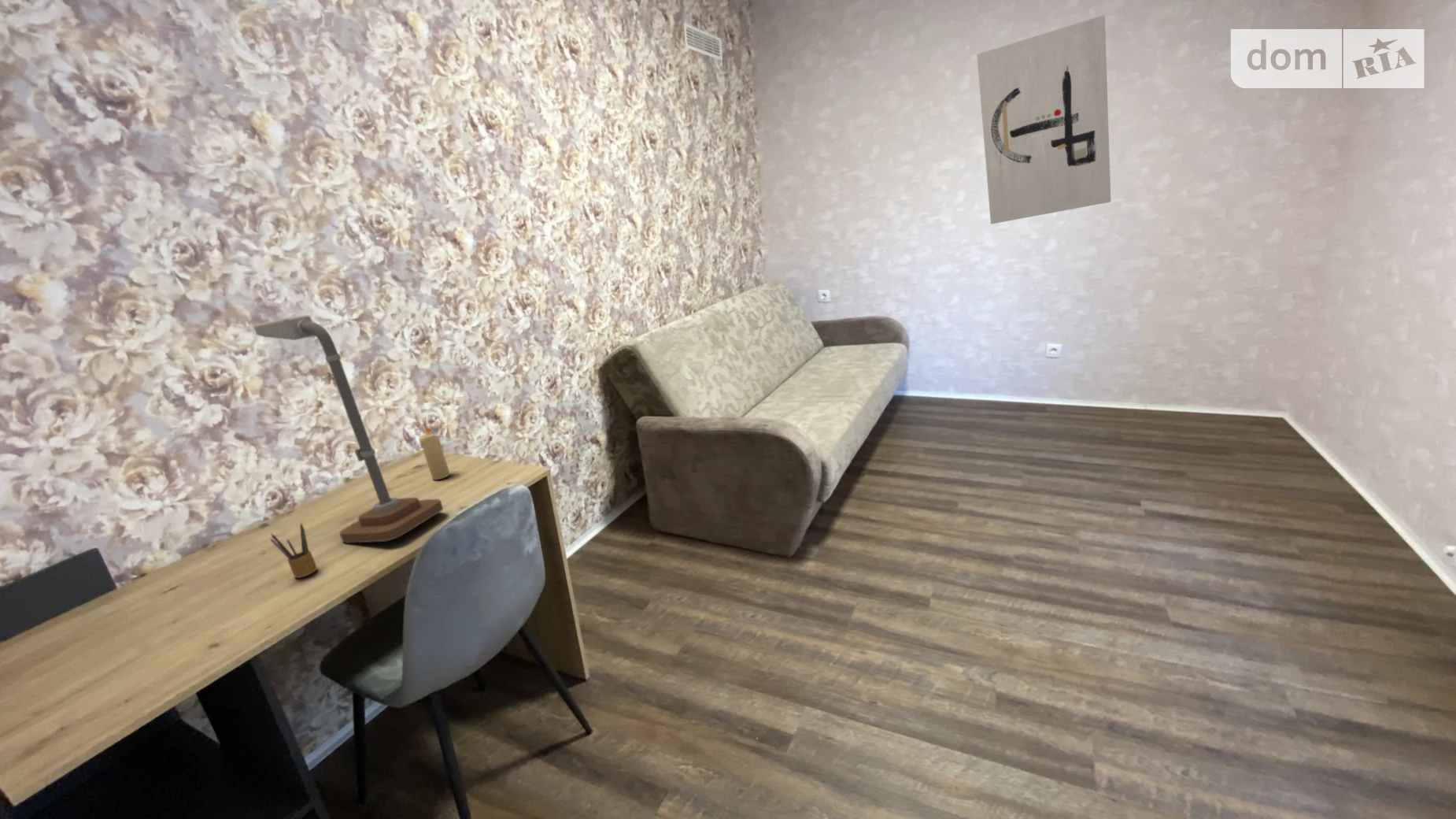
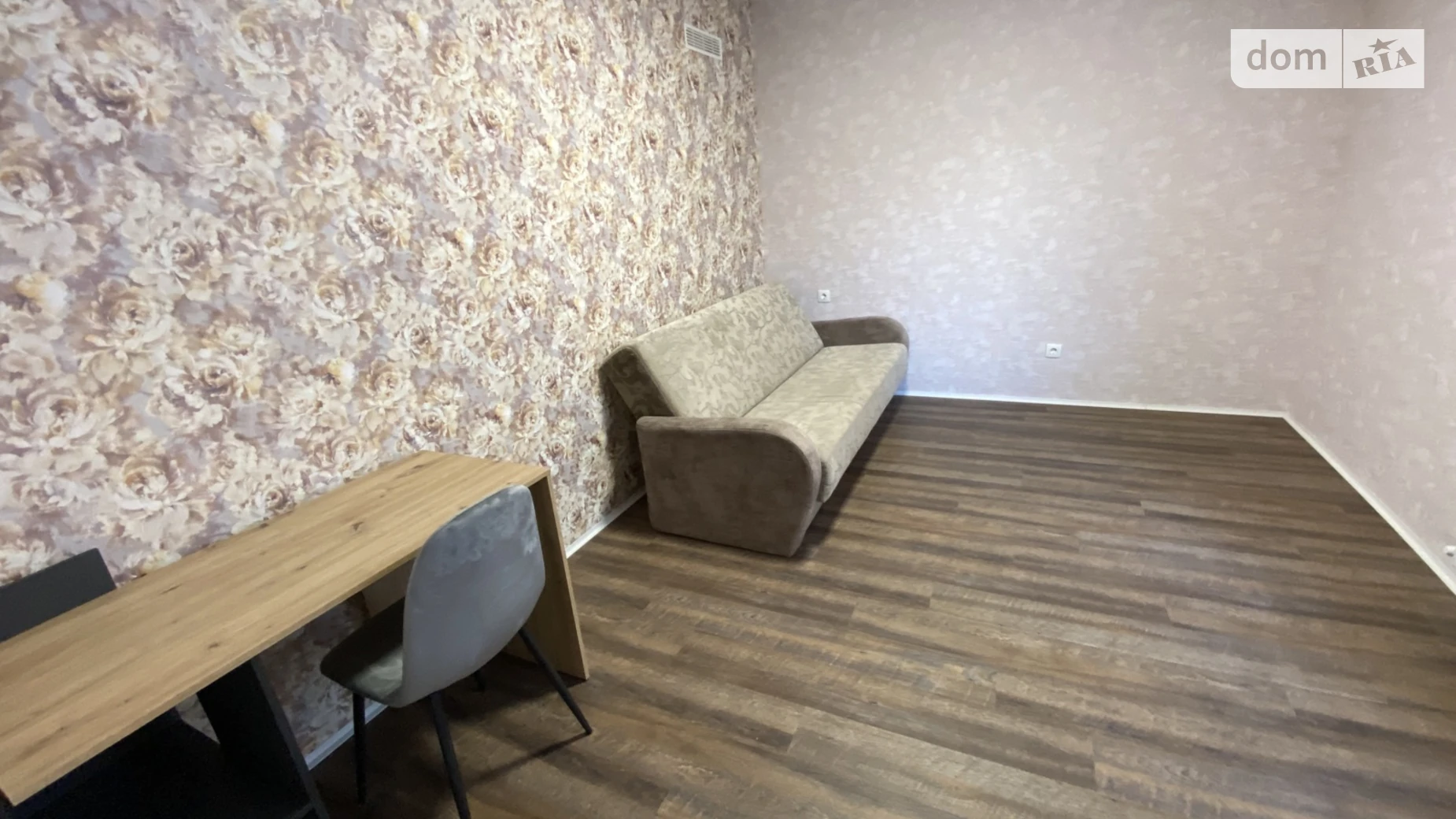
- desk lamp (349, 421)
- wall art (1043, 128)
- candle (433, 451)
- pencil box (295, 551)
